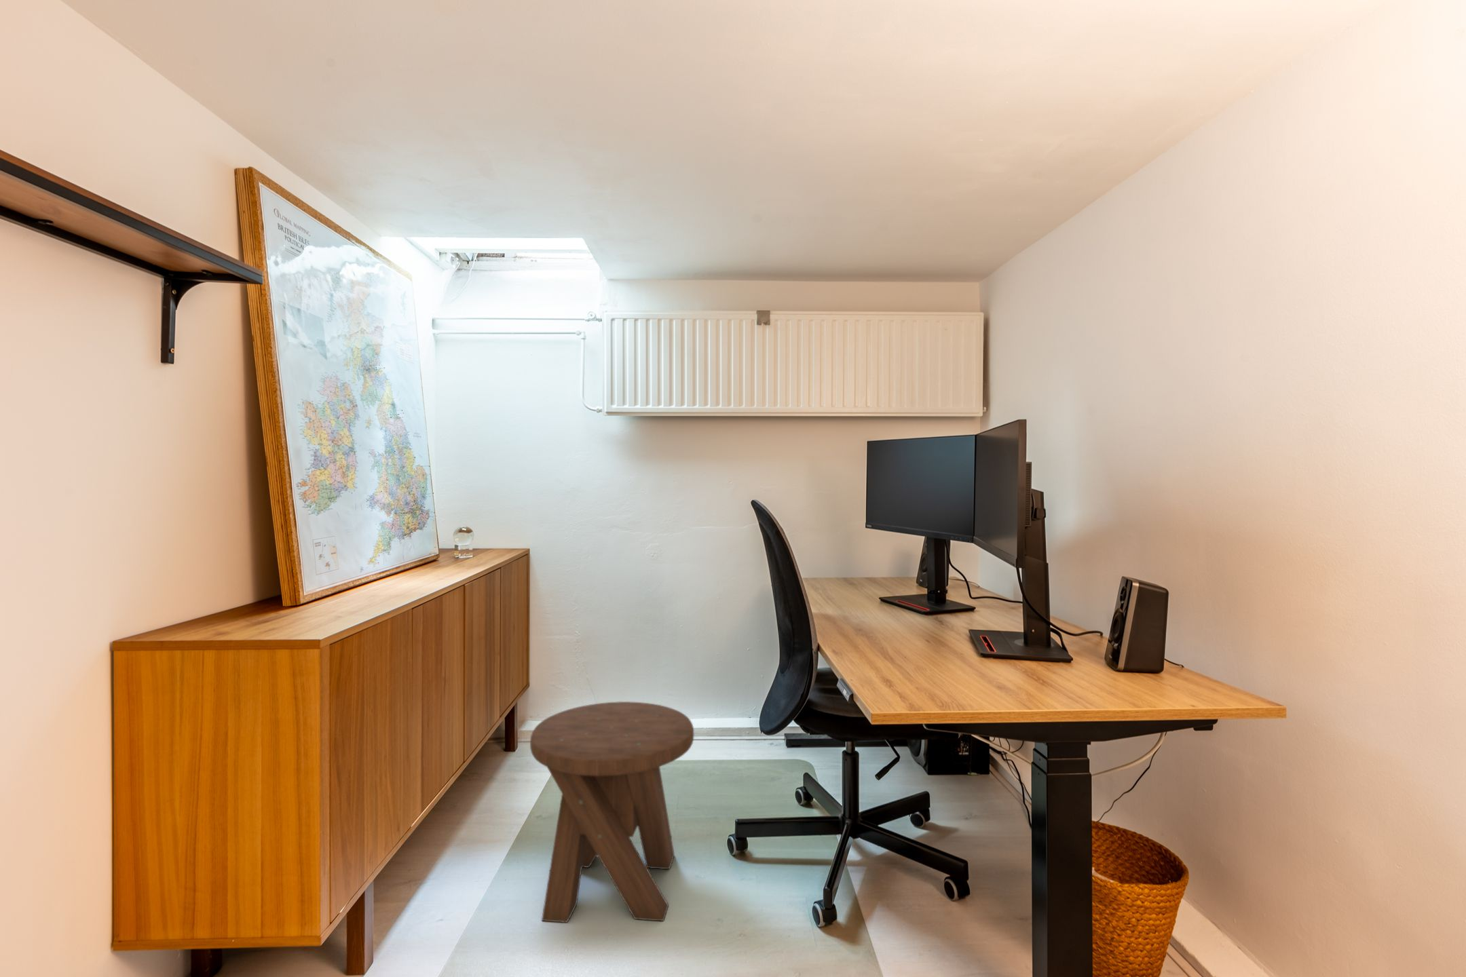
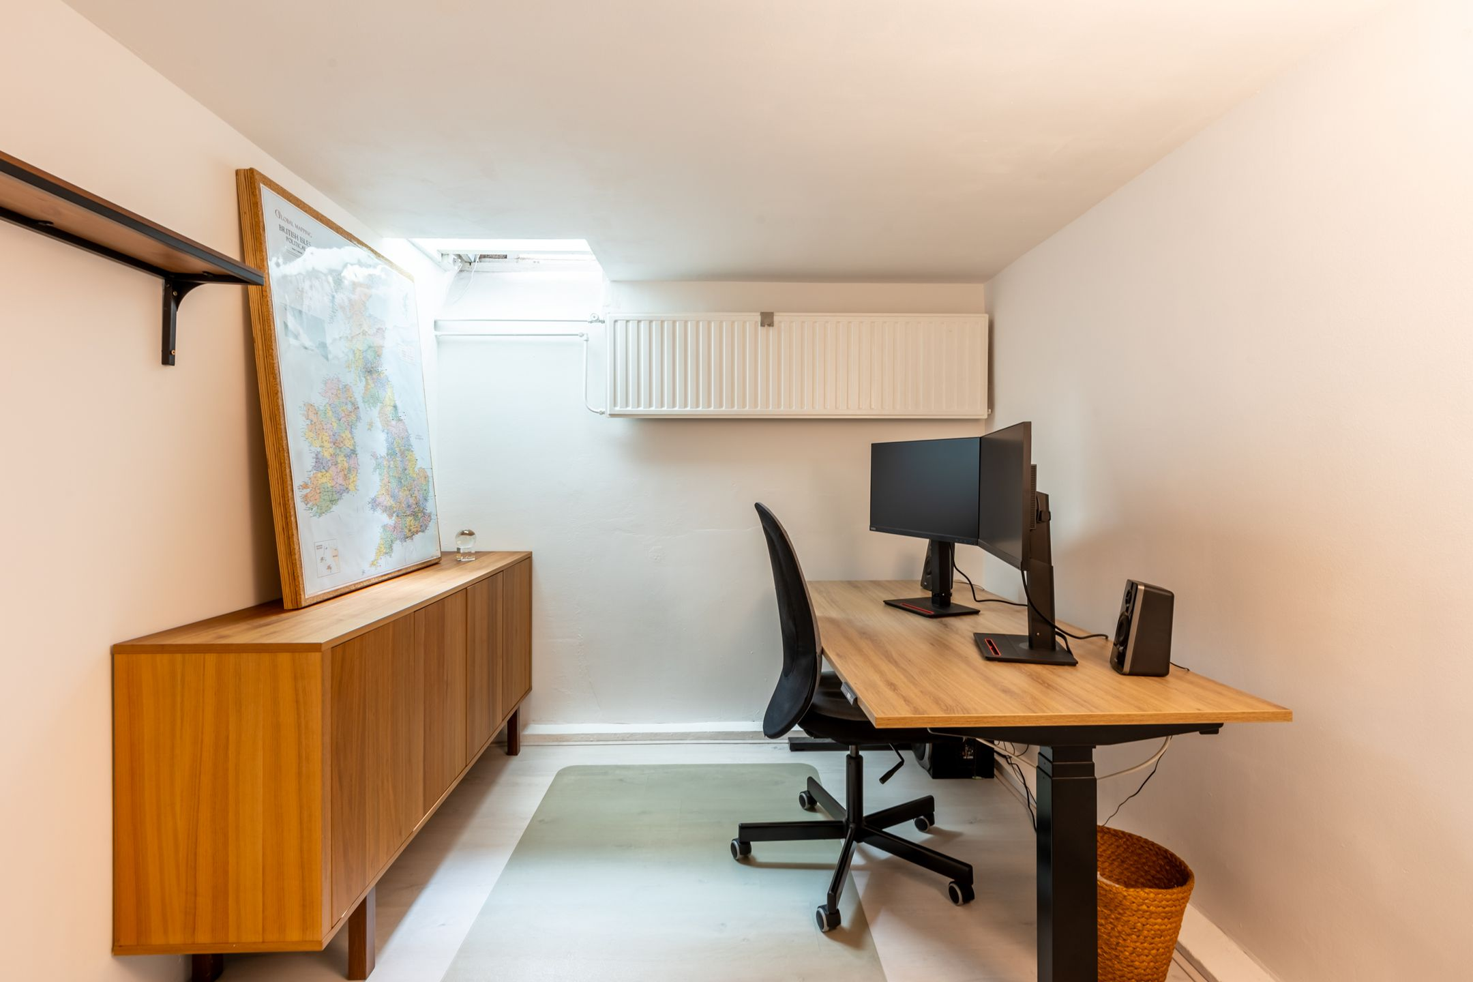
- music stool (613, 806)
